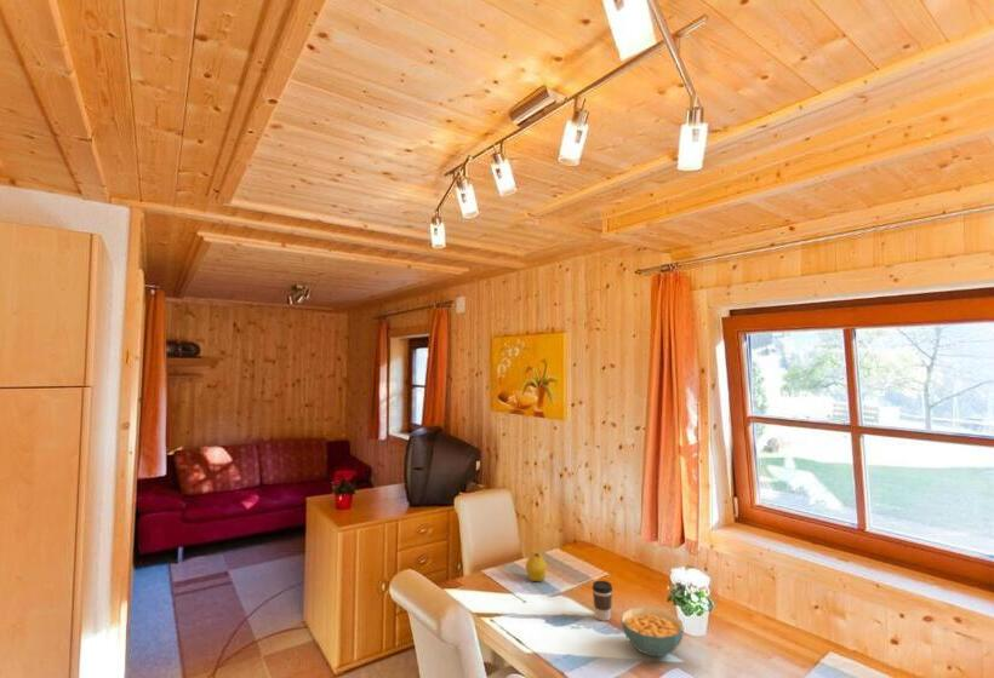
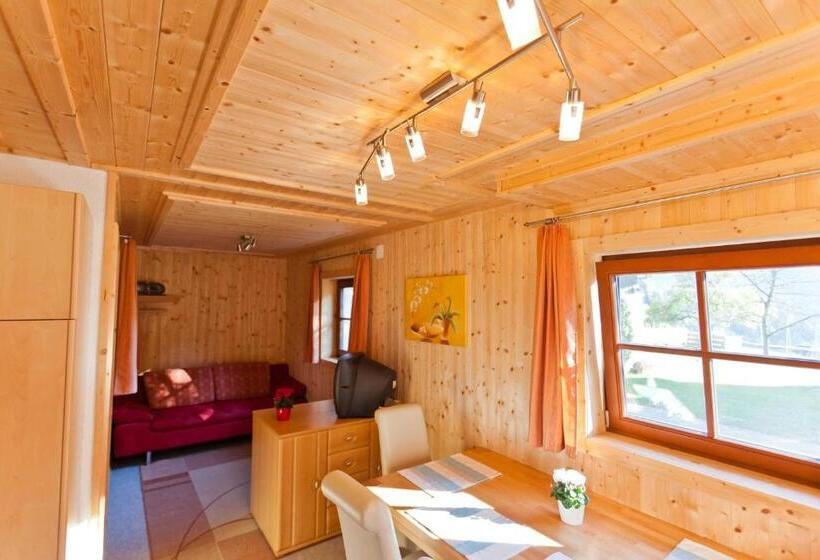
- fruit (536, 565)
- cereal bowl (652, 636)
- coffee cup (602, 601)
